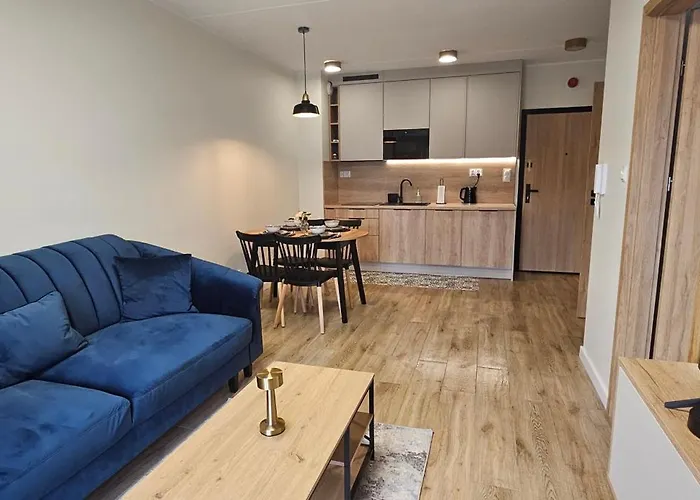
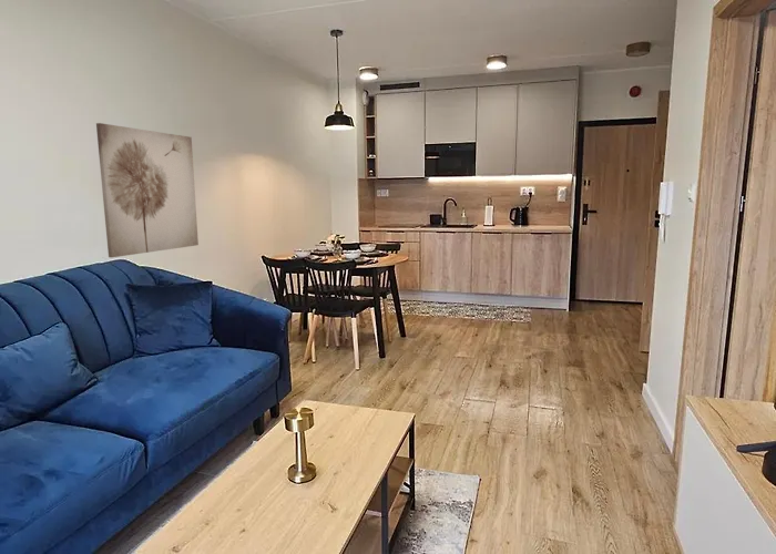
+ wall art (153, 192)
